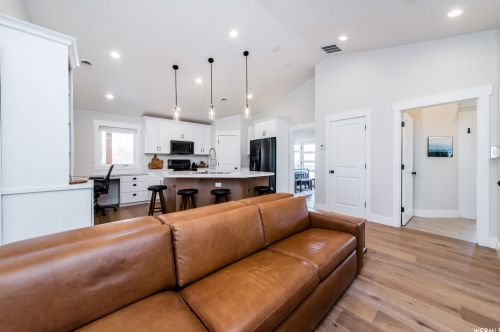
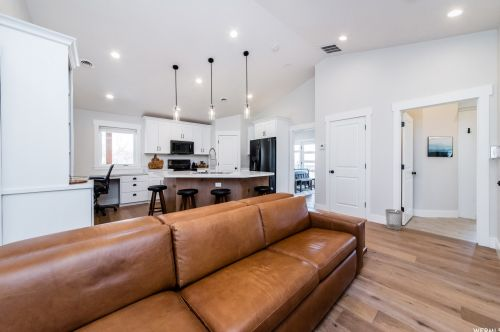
+ wastebasket (393, 219)
